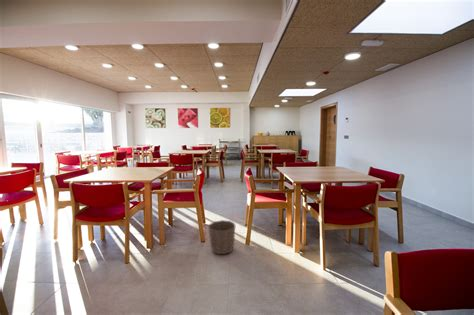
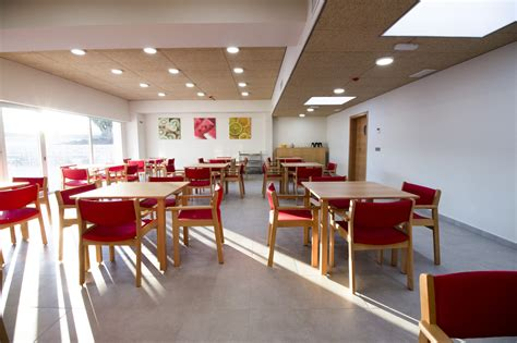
- waste basket (222, 237)
